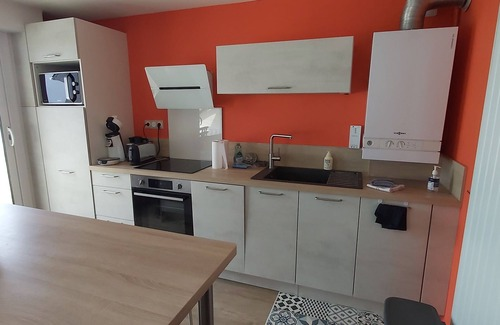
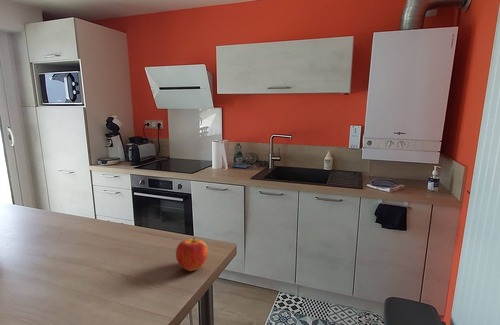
+ apple (191, 252)
